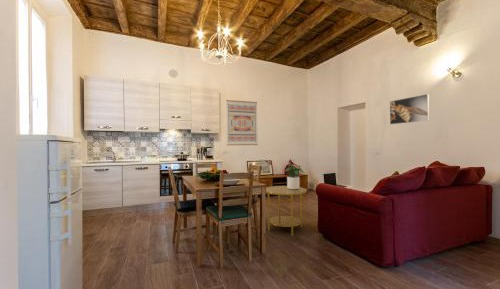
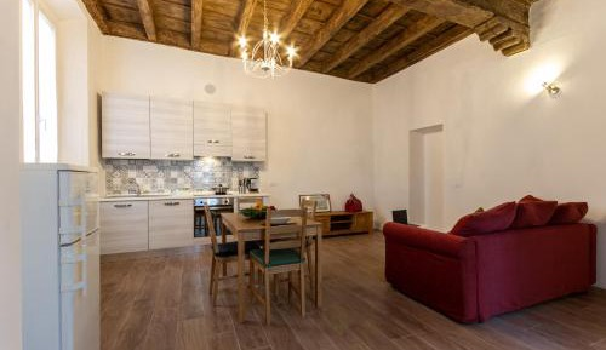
- potted plant (294, 176)
- side table (279, 209)
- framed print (408, 110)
- wall art (242, 123)
